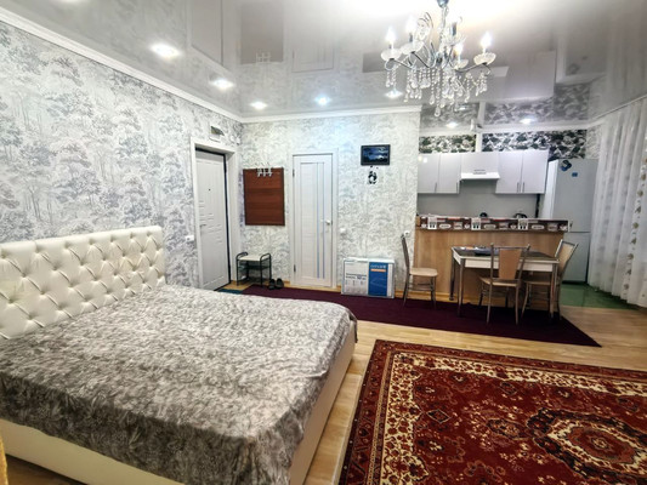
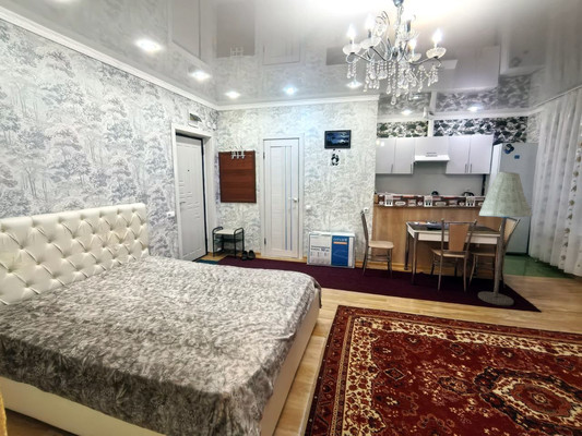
+ floor lamp (501, 237)
